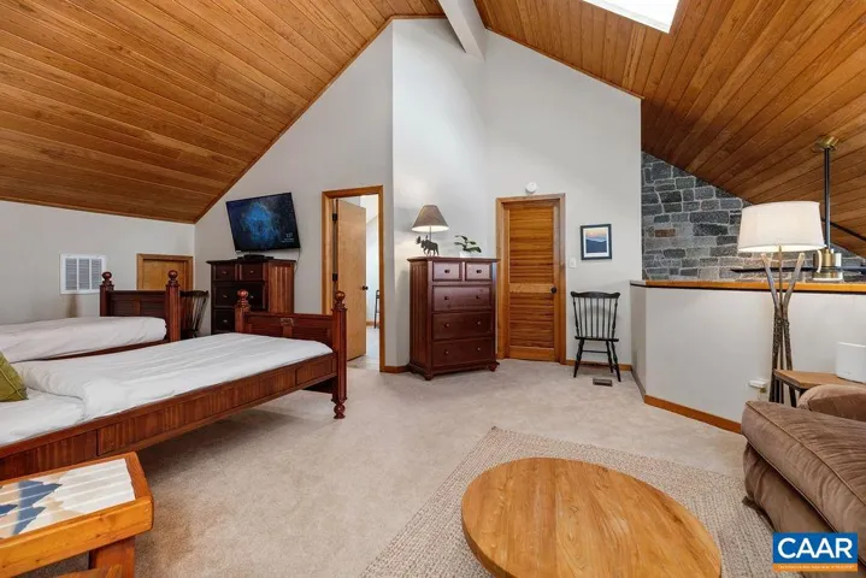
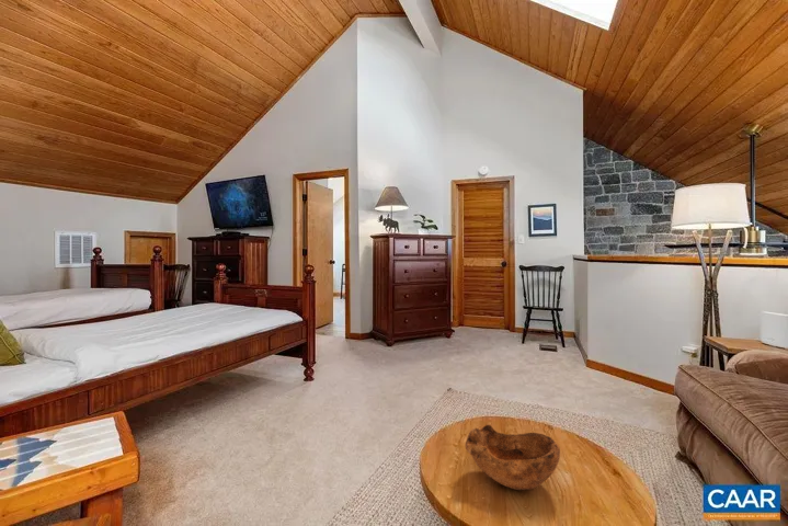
+ wooden bowl (510, 457)
